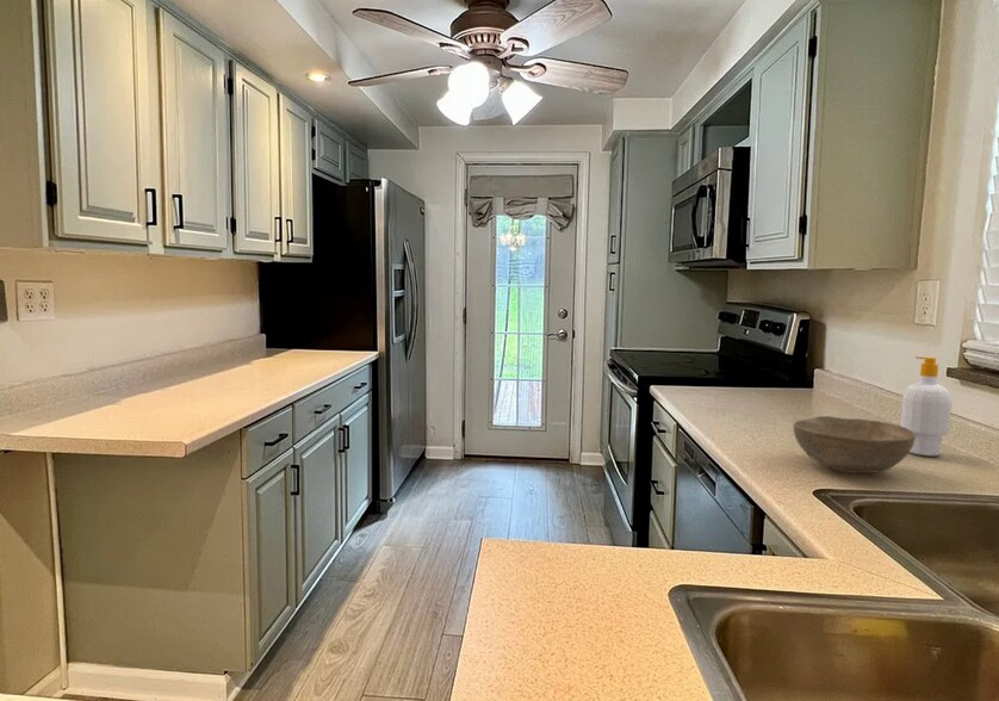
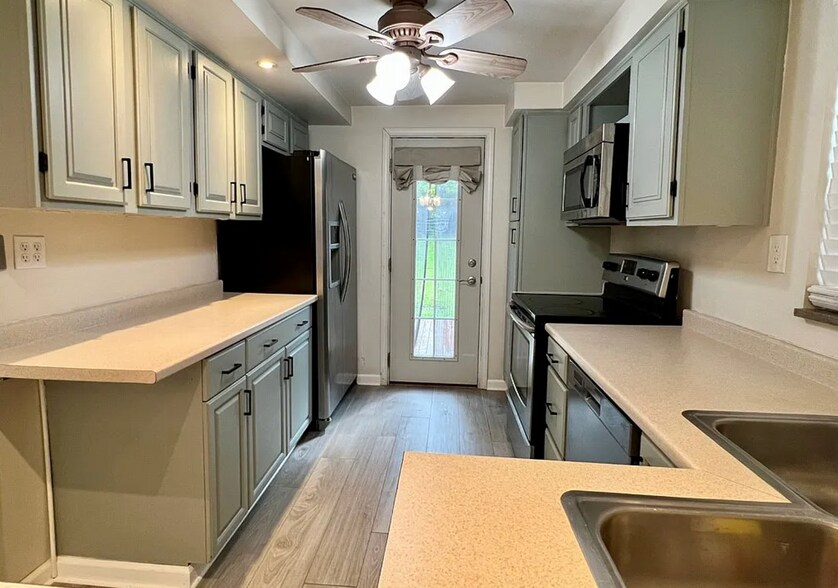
- bowl (850, 447)
- soap bottle (926, 405)
